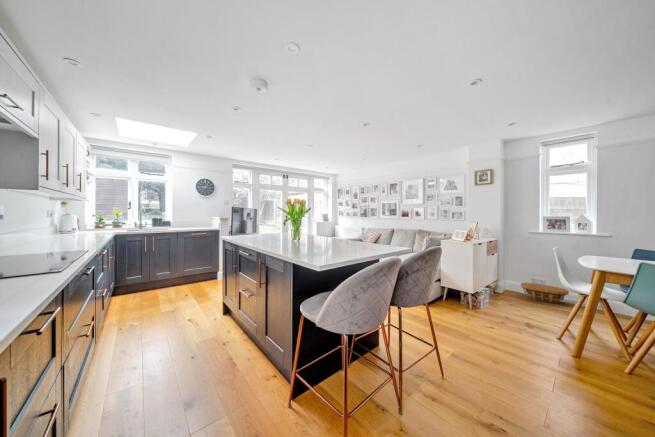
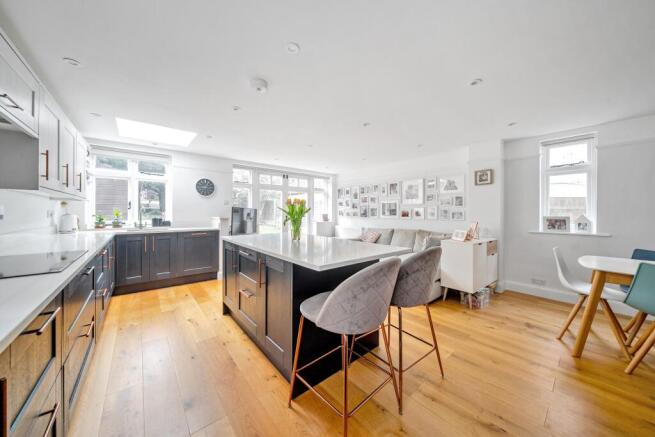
- basket (543, 293)
